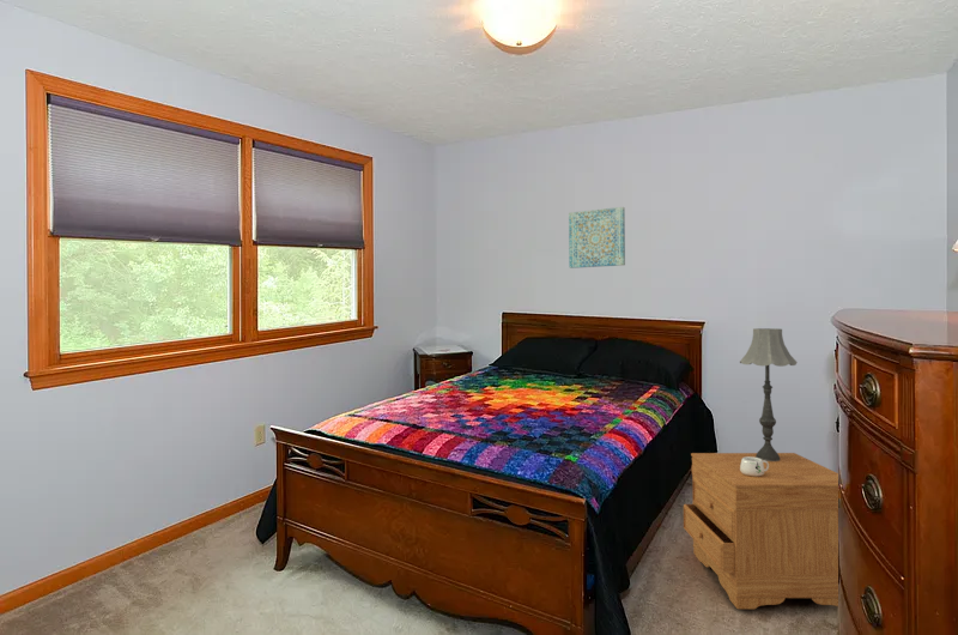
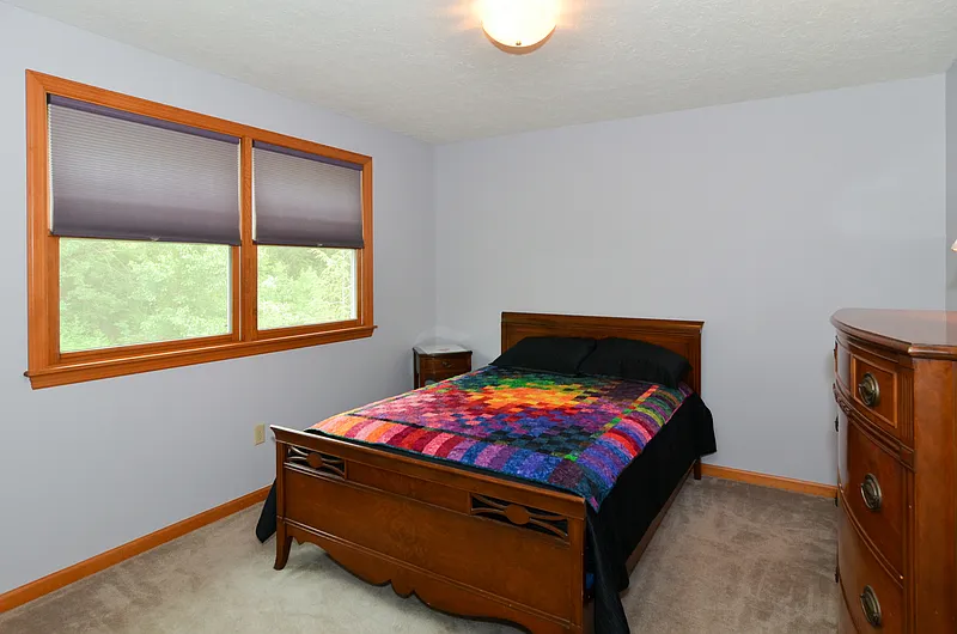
- mug (754, 465)
- wall art (595, 238)
- table lamp (768, 393)
- nightstand (762, 524)
